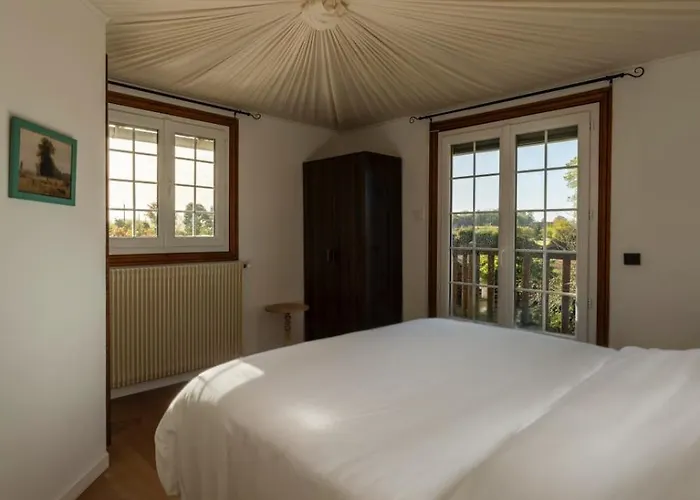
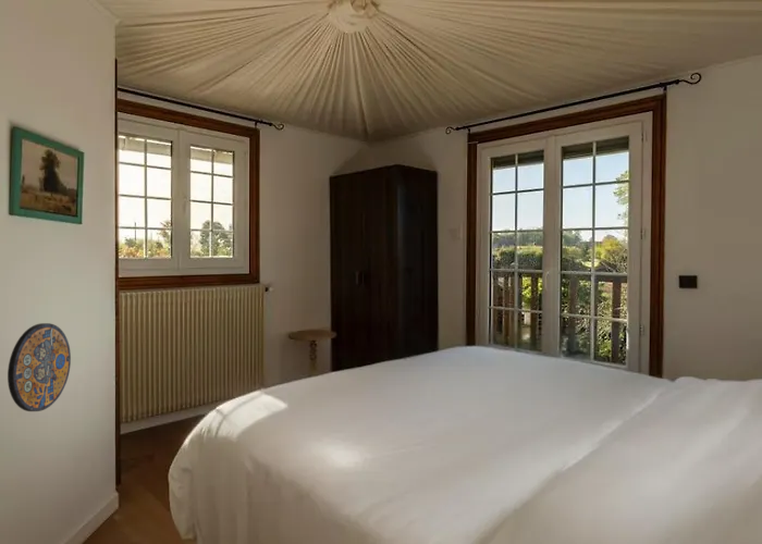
+ manhole cover (41, 367)
